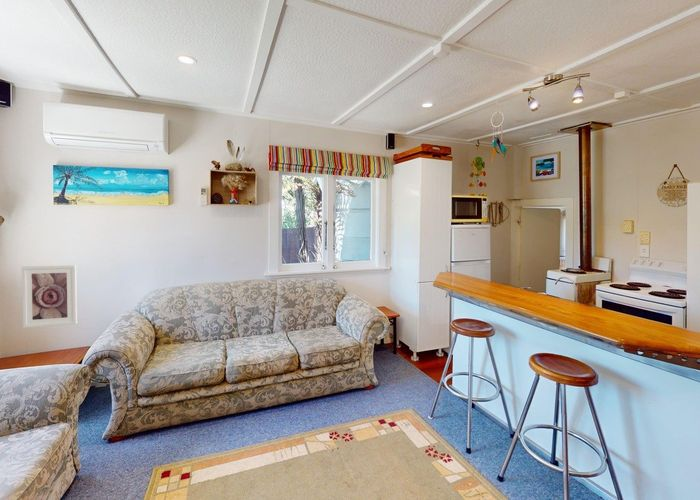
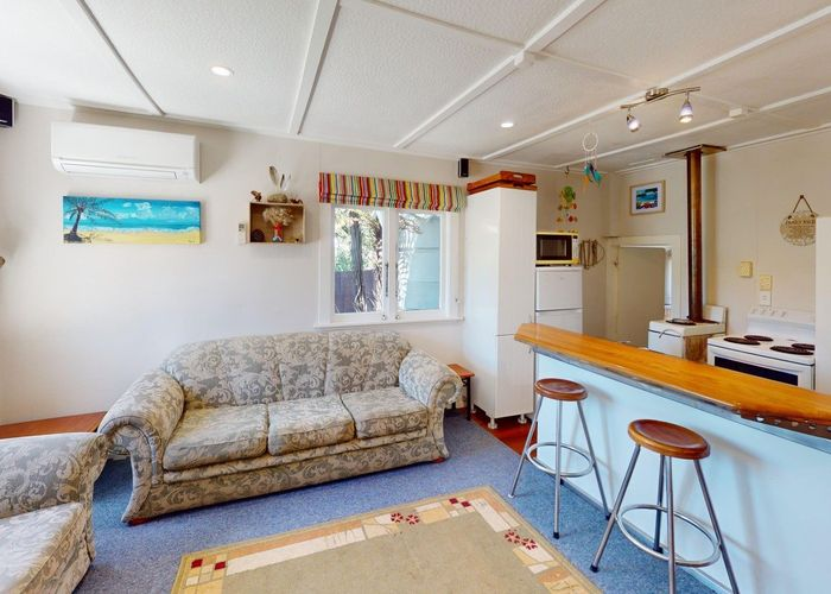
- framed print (50, 295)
